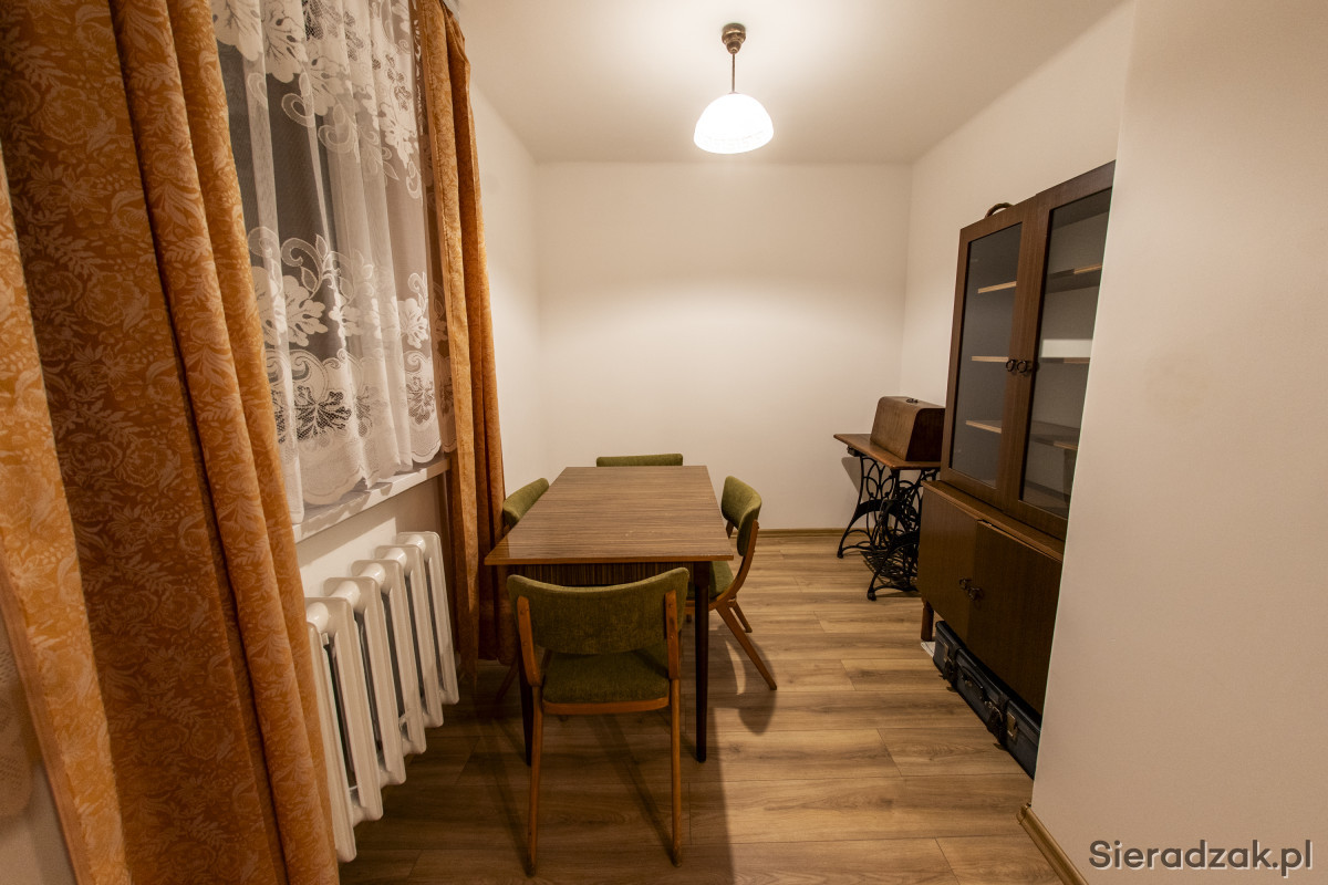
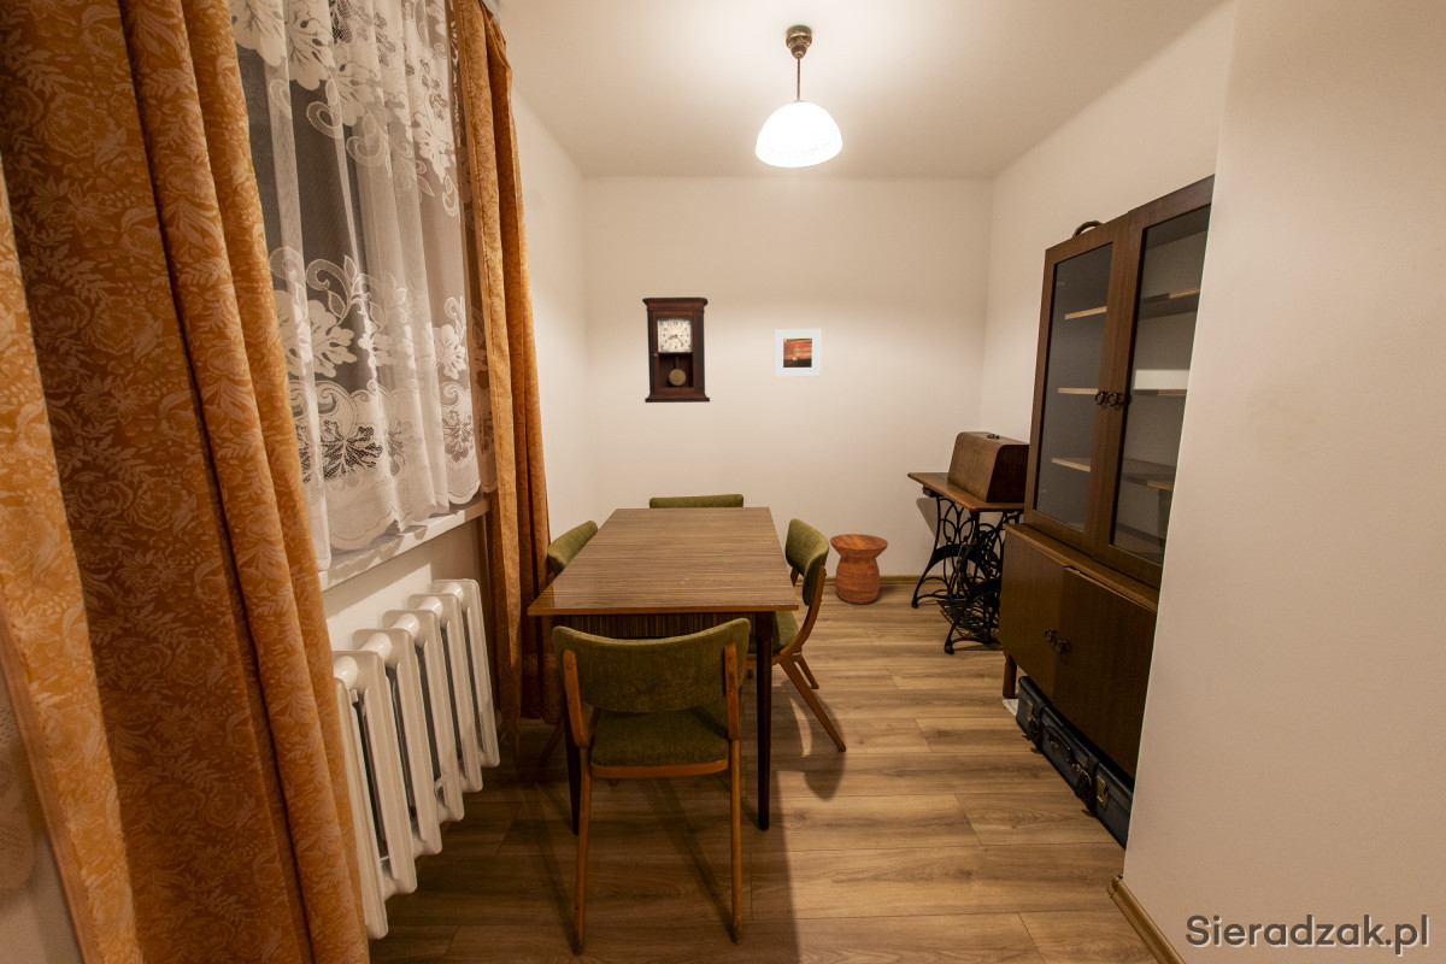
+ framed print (797, 352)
+ pendulum clock (676, 352)
+ side table (857, 569)
